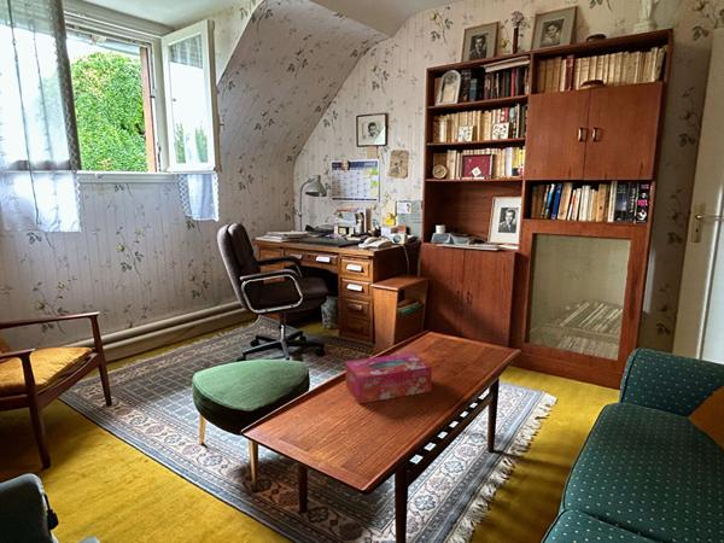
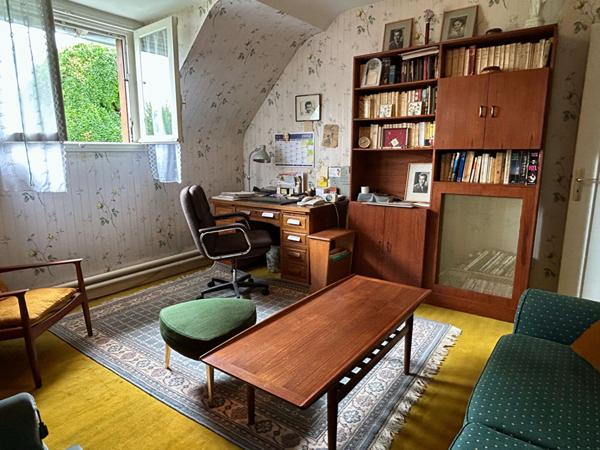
- tissue box (387, 375)
